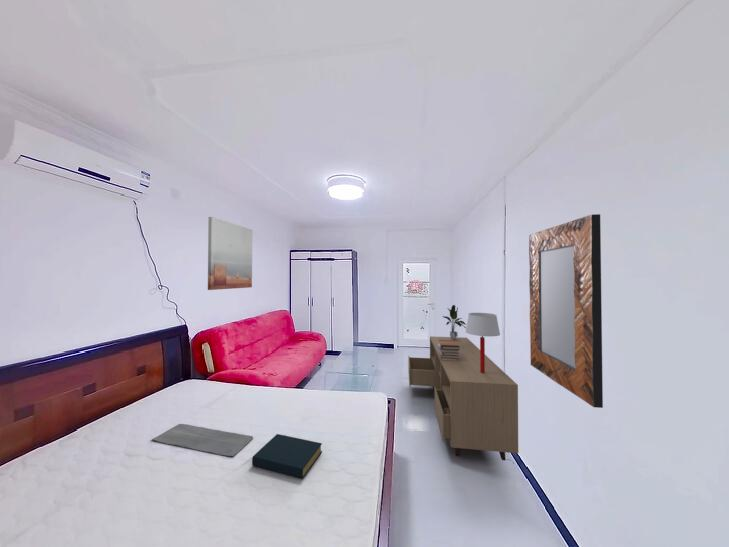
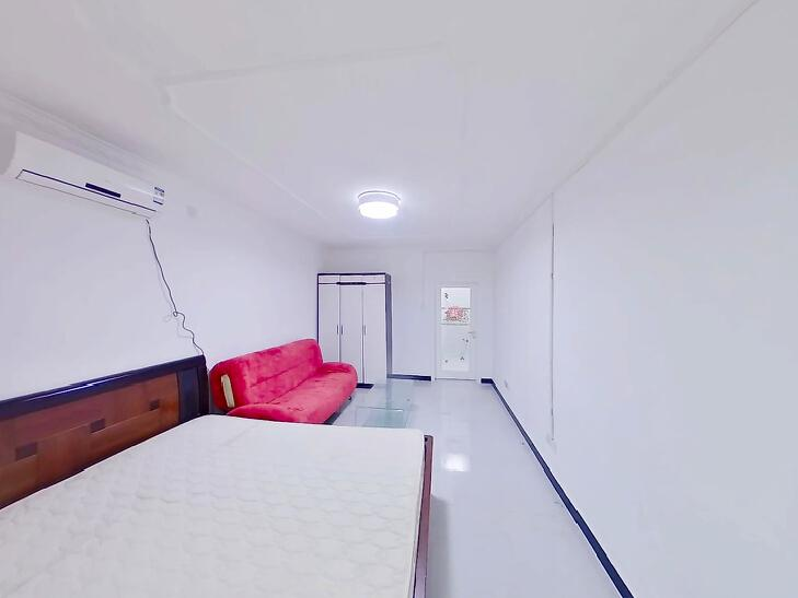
- dresser (446, 382)
- potted plant (454, 322)
- bath mat (203, 438)
- table lamp (482, 343)
- hardback book (288, 454)
- home mirror (558, 304)
- wall art (232, 256)
- book stack (448, 349)
